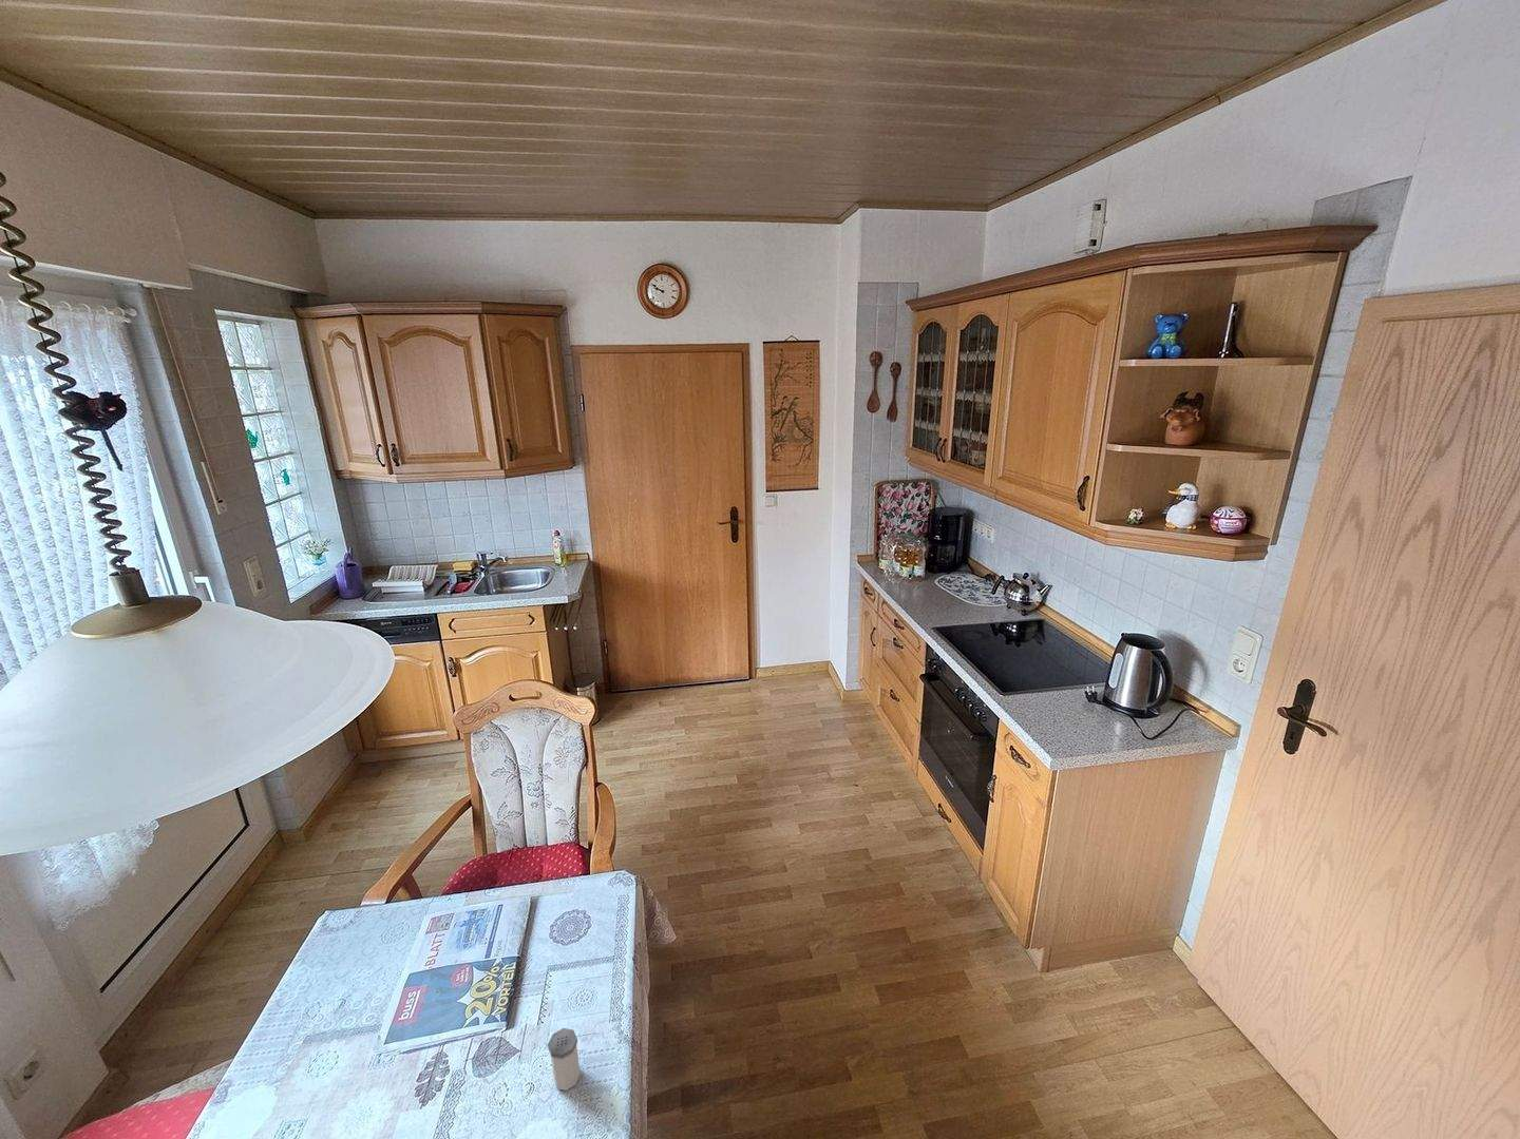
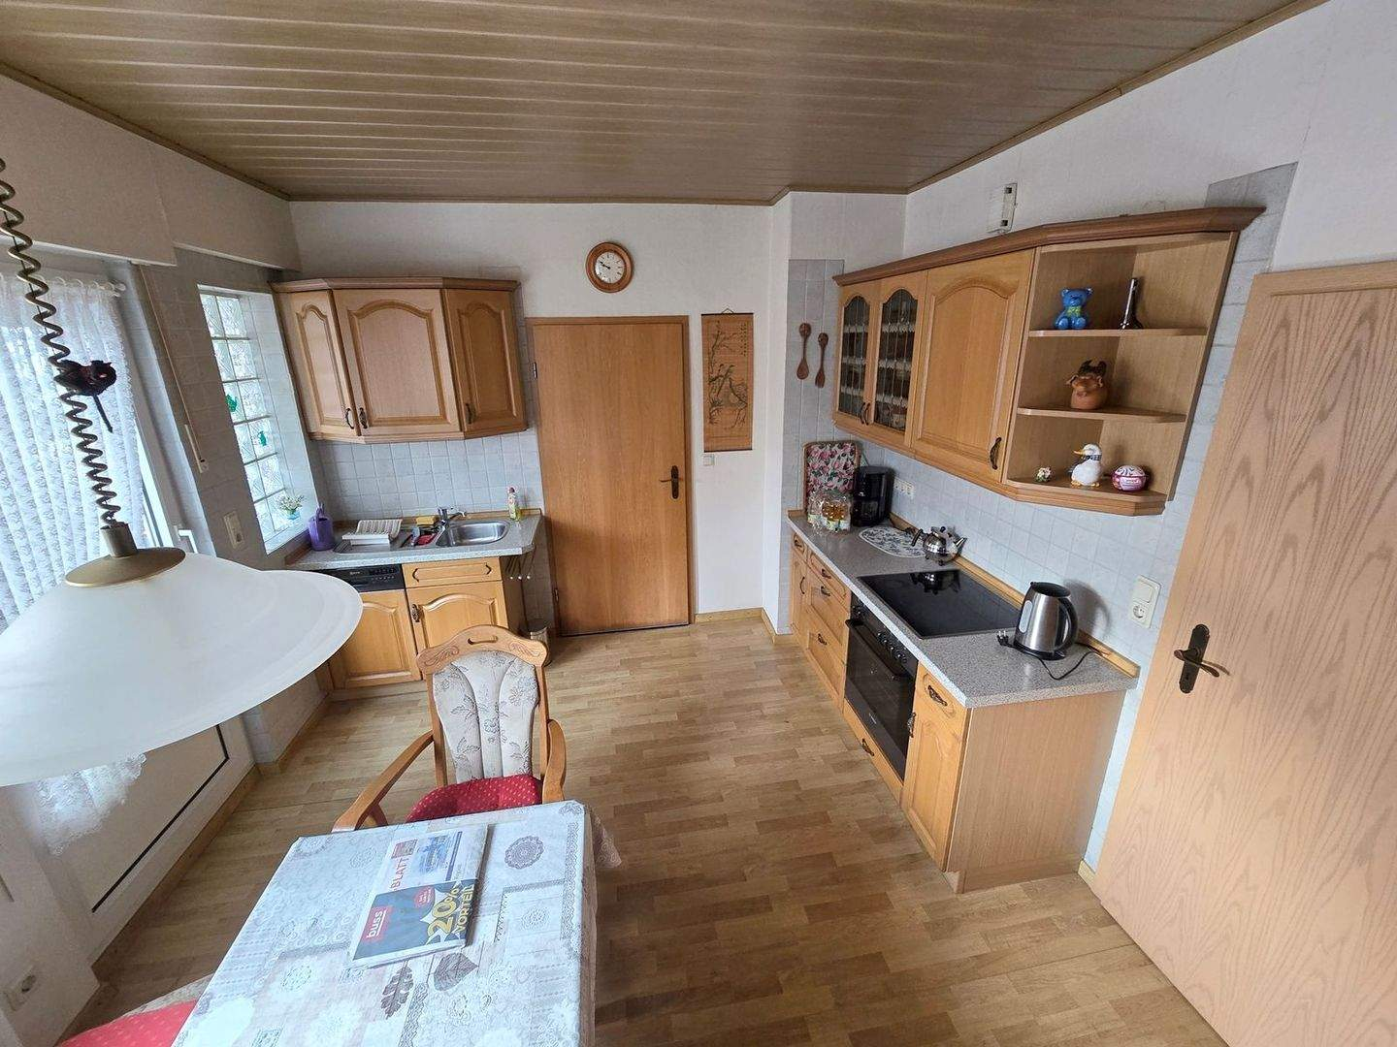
- salt shaker (565, 1059)
